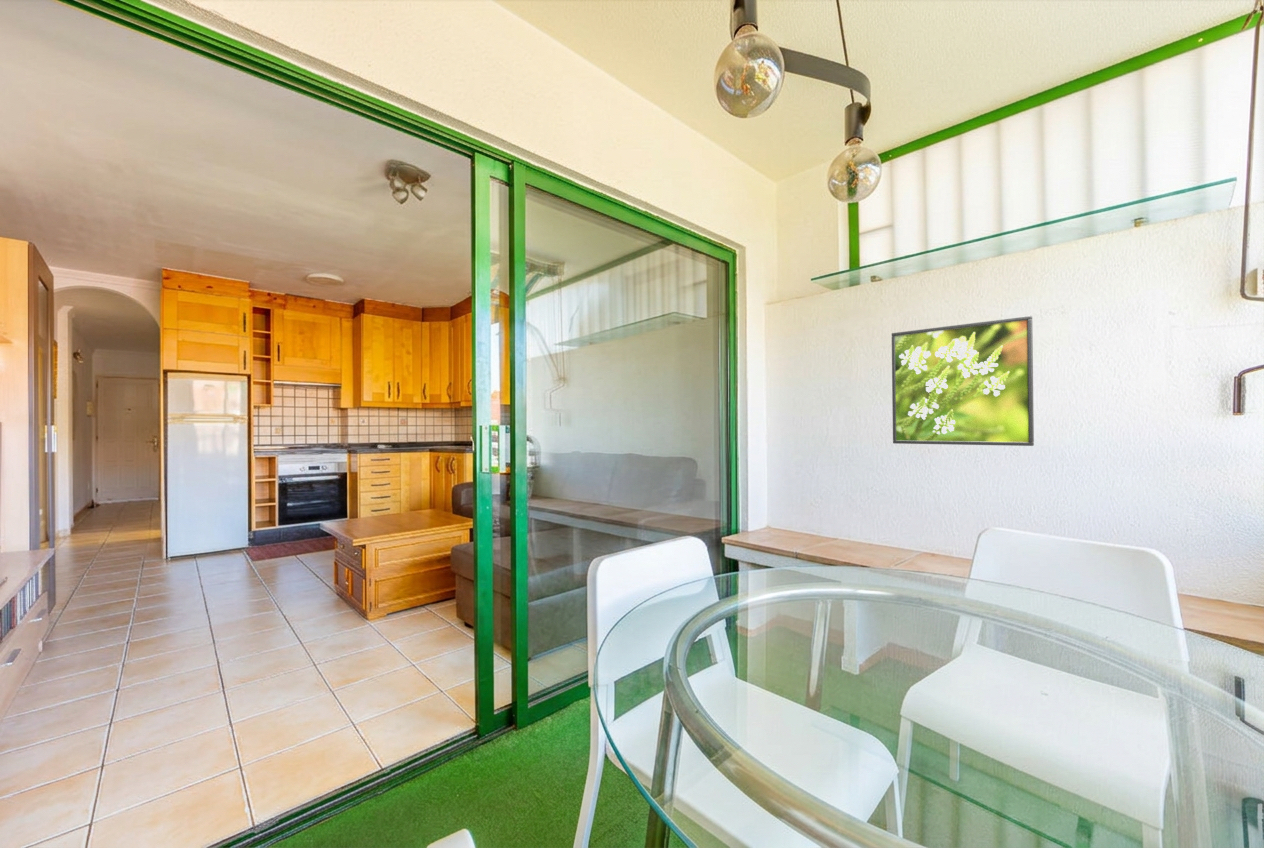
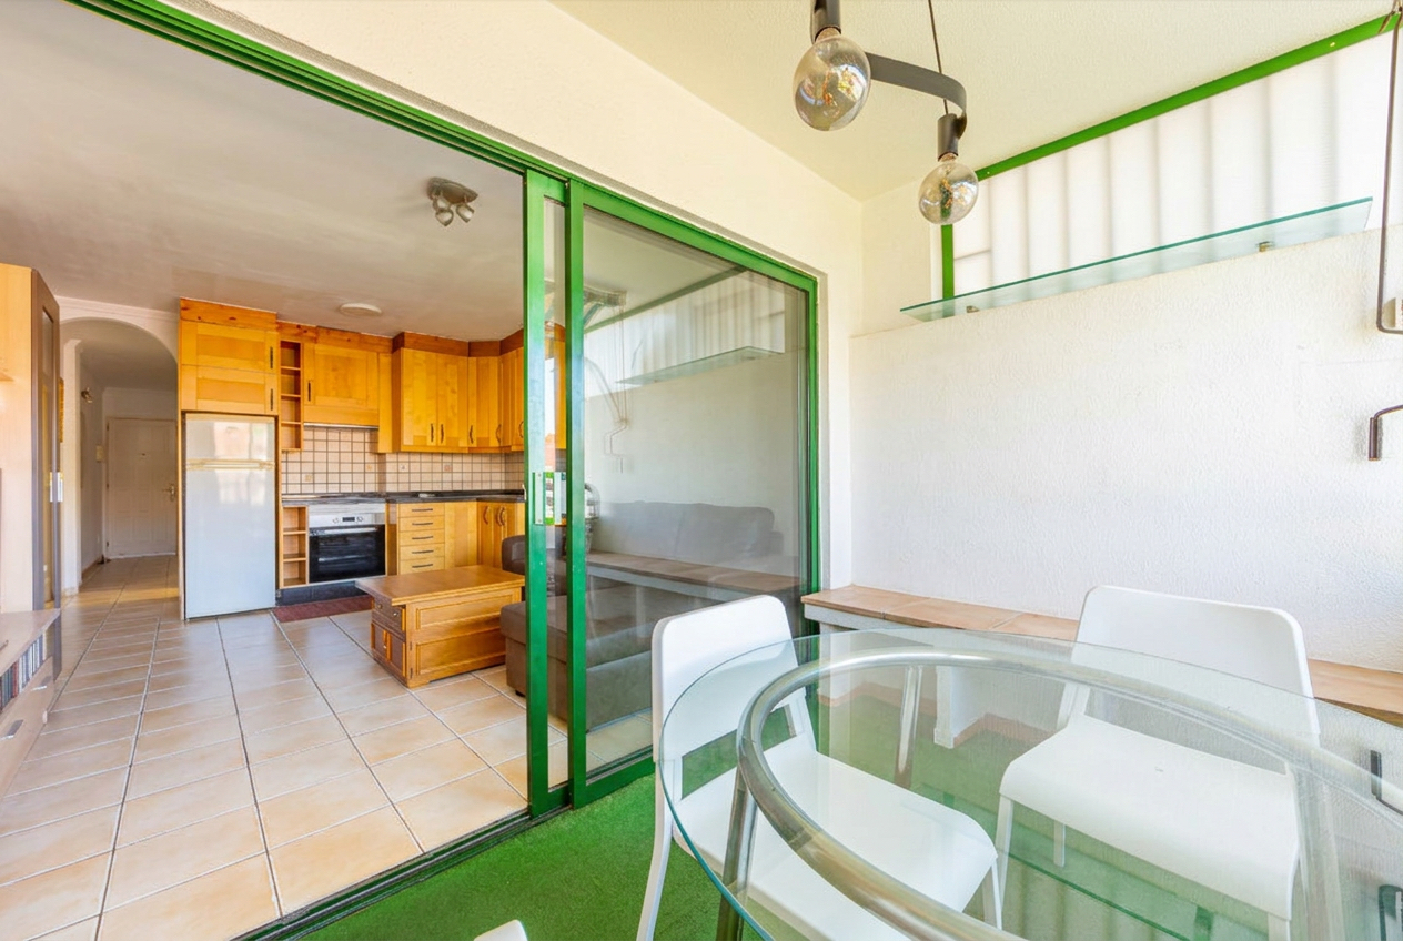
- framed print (956, 384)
